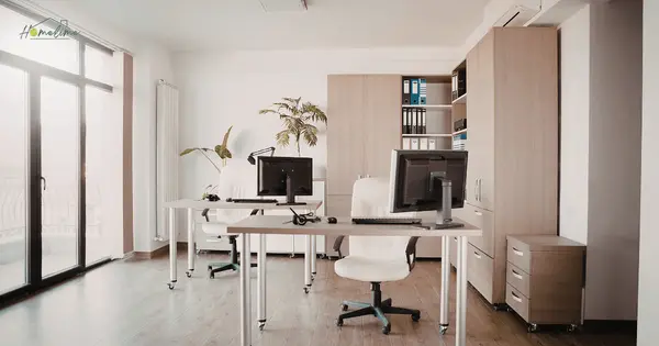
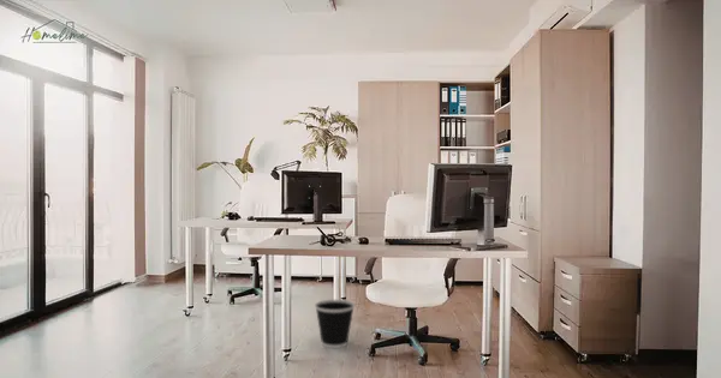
+ wastebasket (334, 324)
